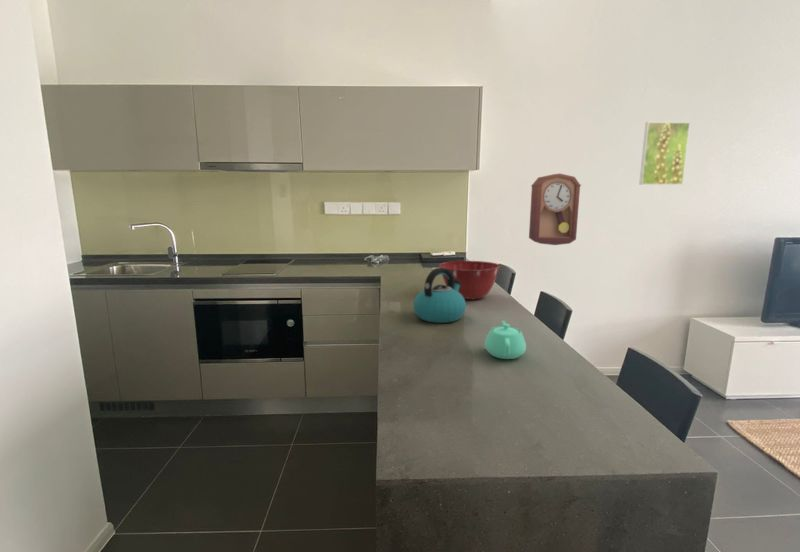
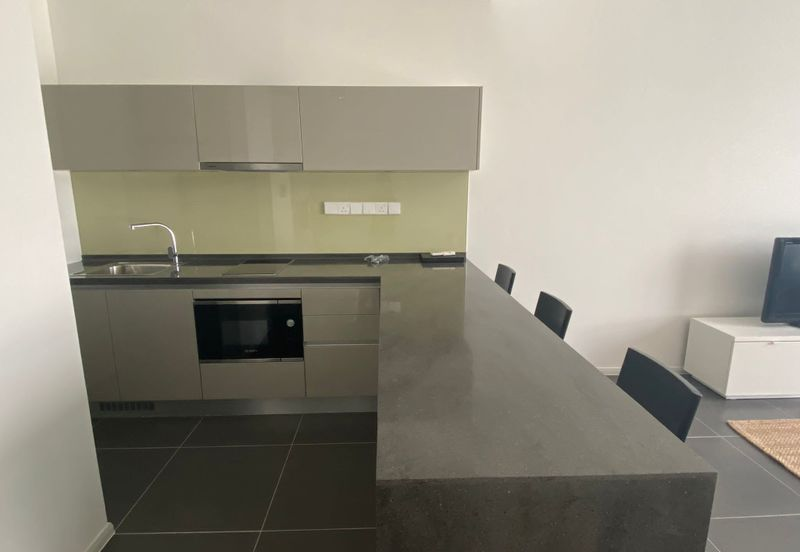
- pendulum clock (554, 209)
- kettle (441, 292)
- mixing bowl (468, 280)
- teapot (505, 338)
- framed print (664, 153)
